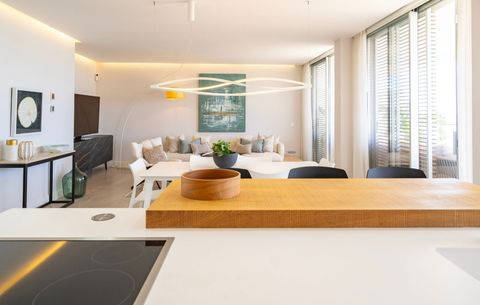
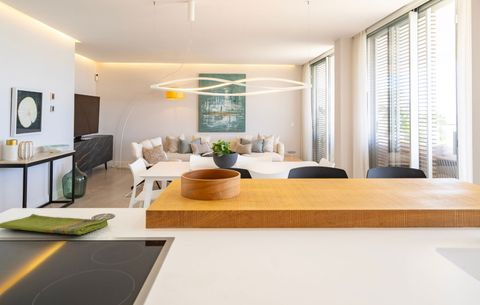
+ dish towel (53, 223)
